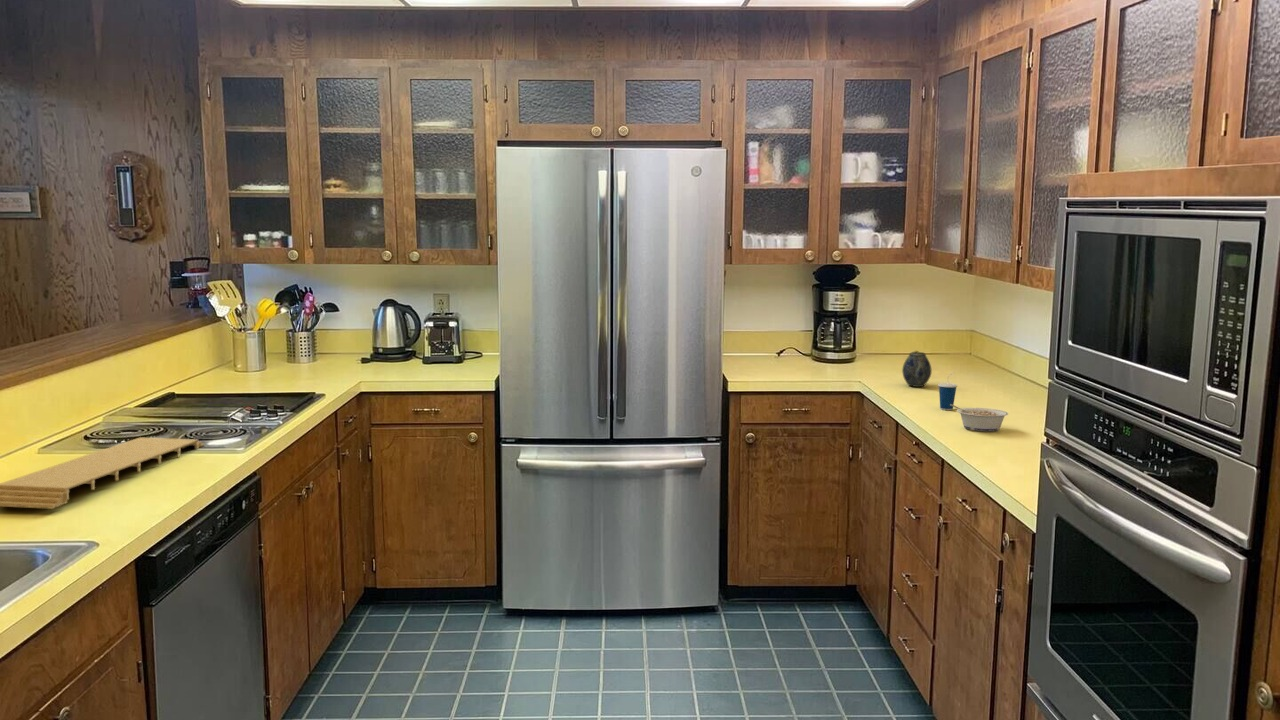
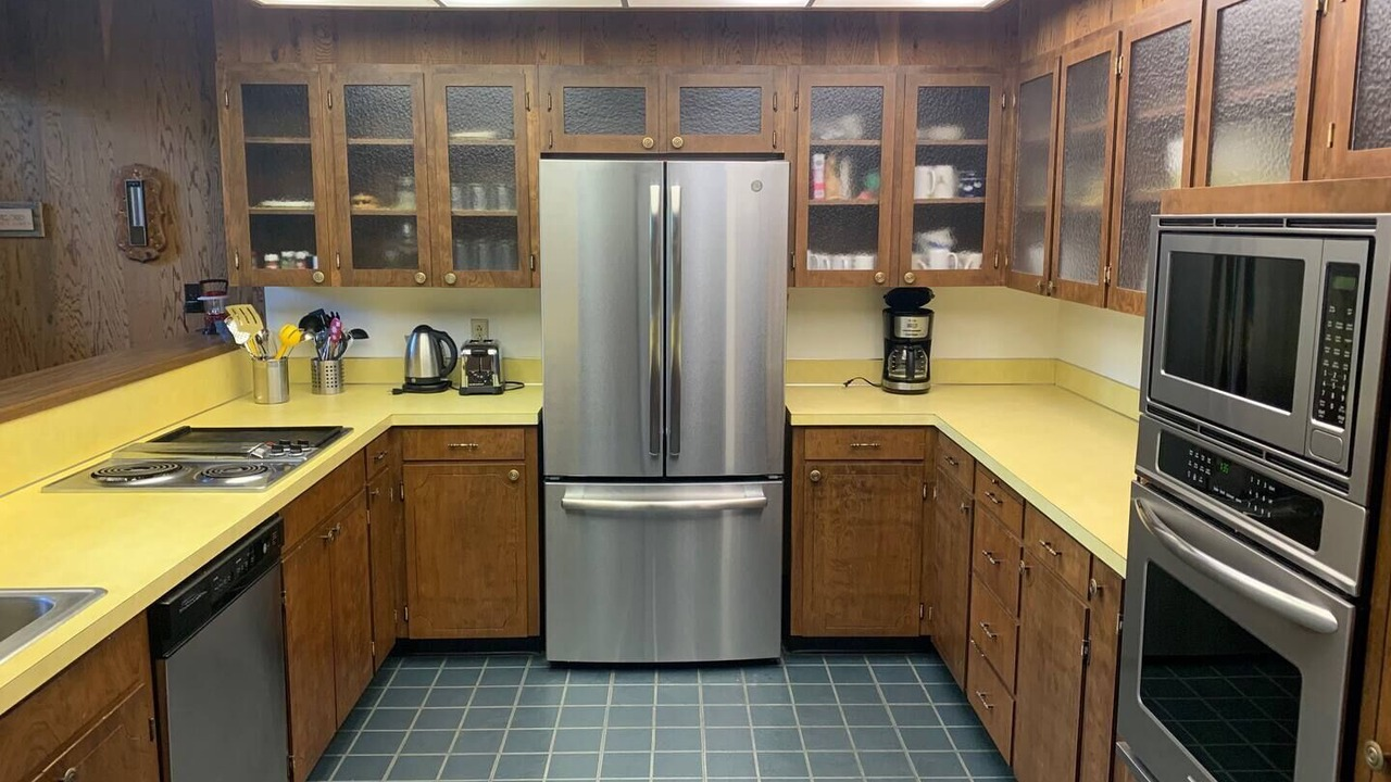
- legume (980, 418)
- teapot (917, 368)
- cutting board (99, 466)
- cup (947, 389)
